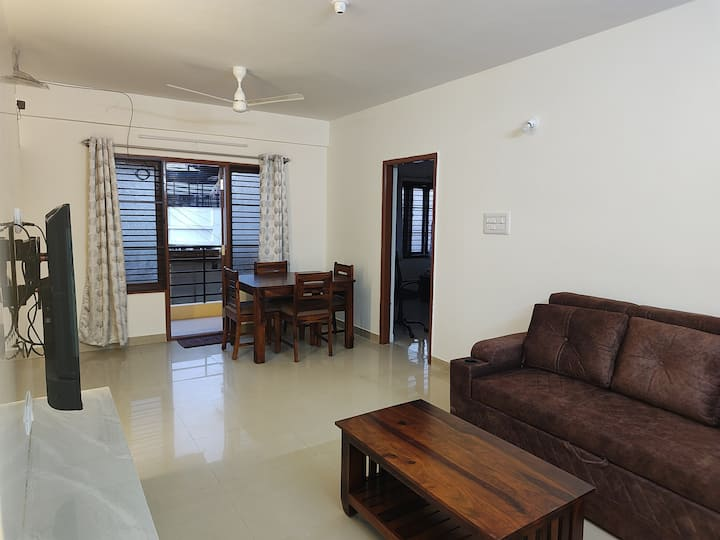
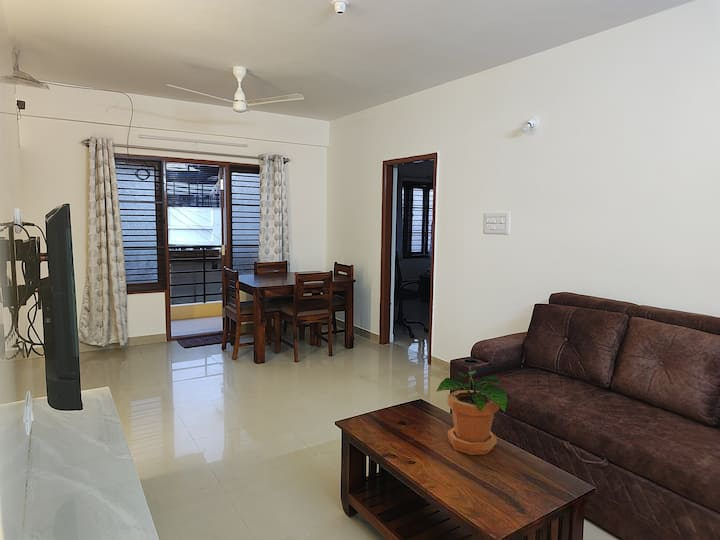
+ potted plant (473, 413)
